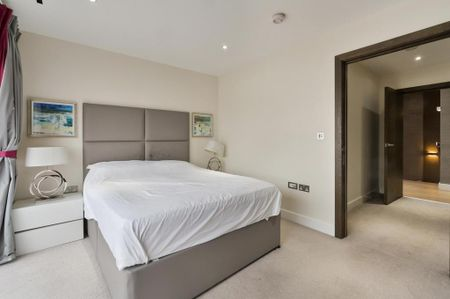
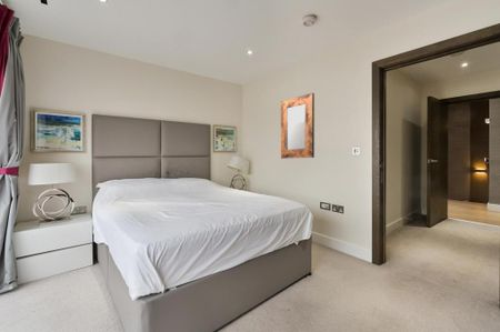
+ home mirror (296, 128)
